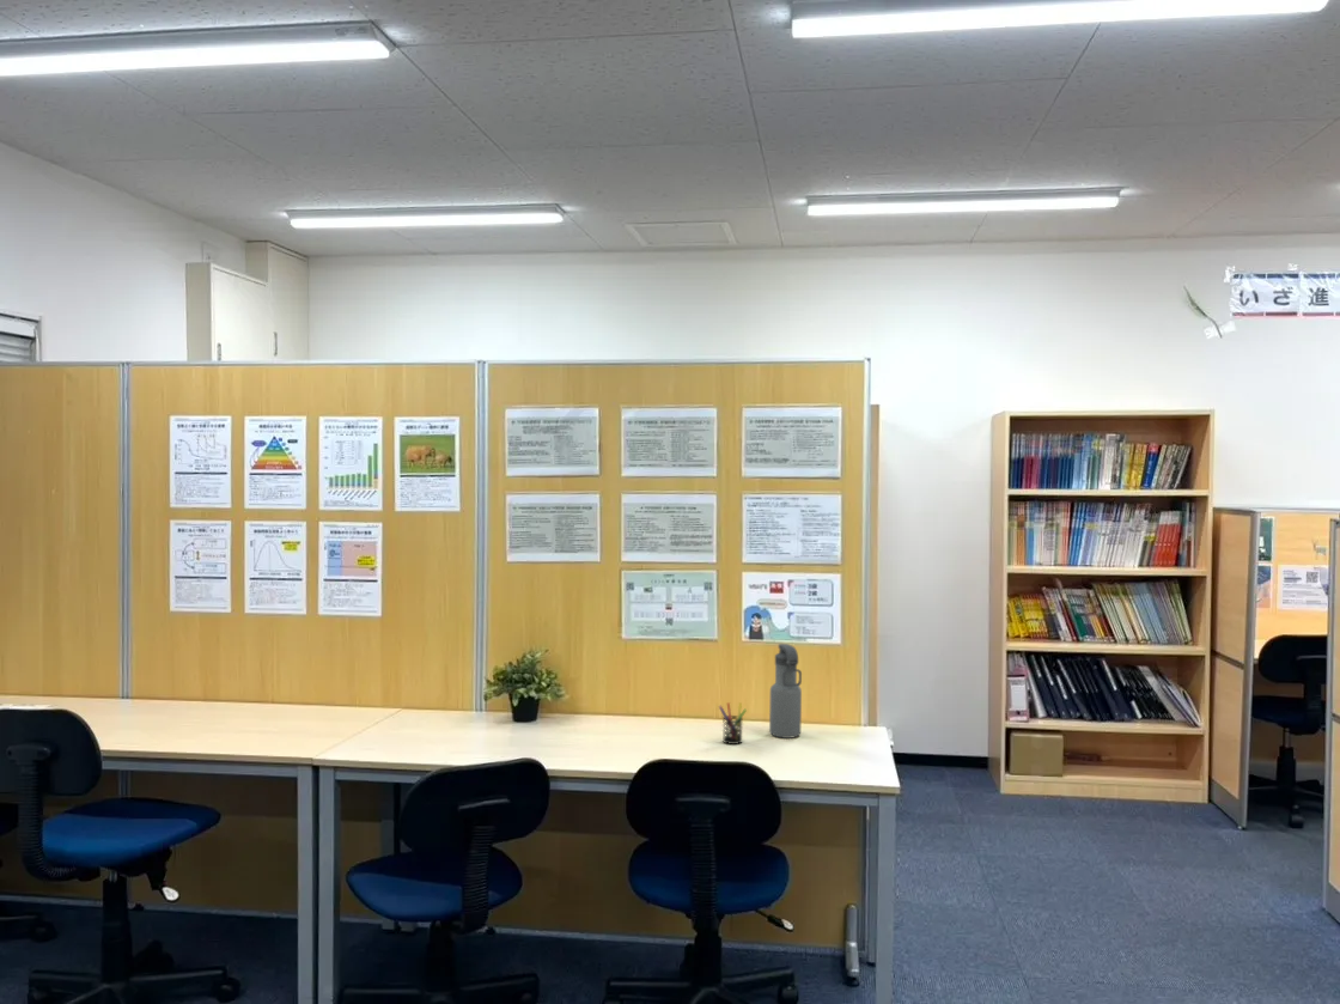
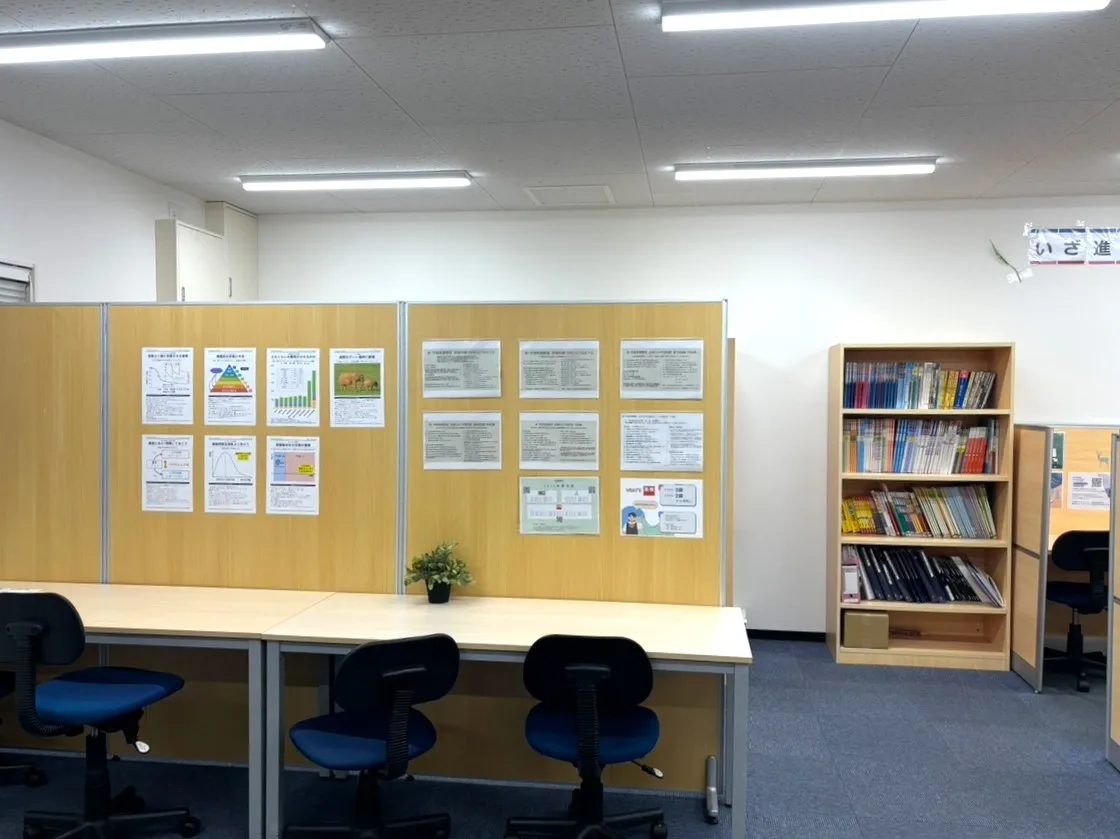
- pen holder (733, 722)
- water bottle (786, 689)
